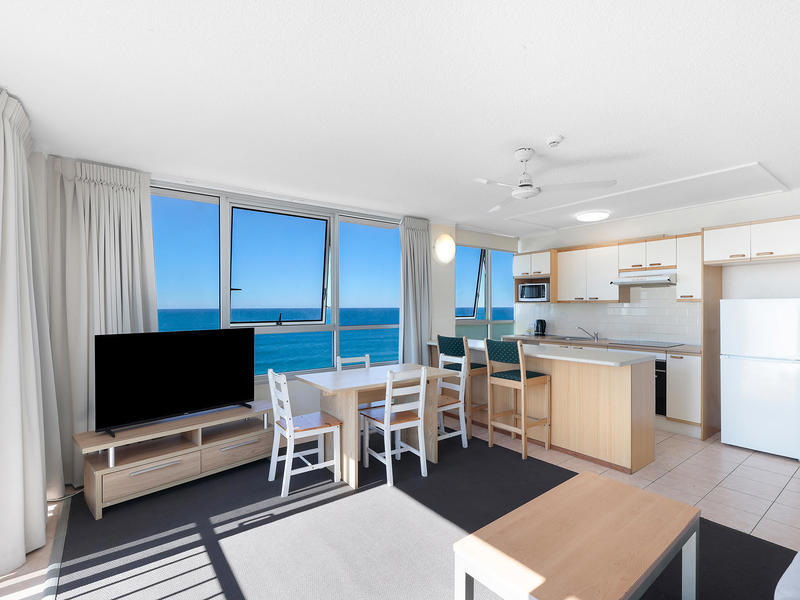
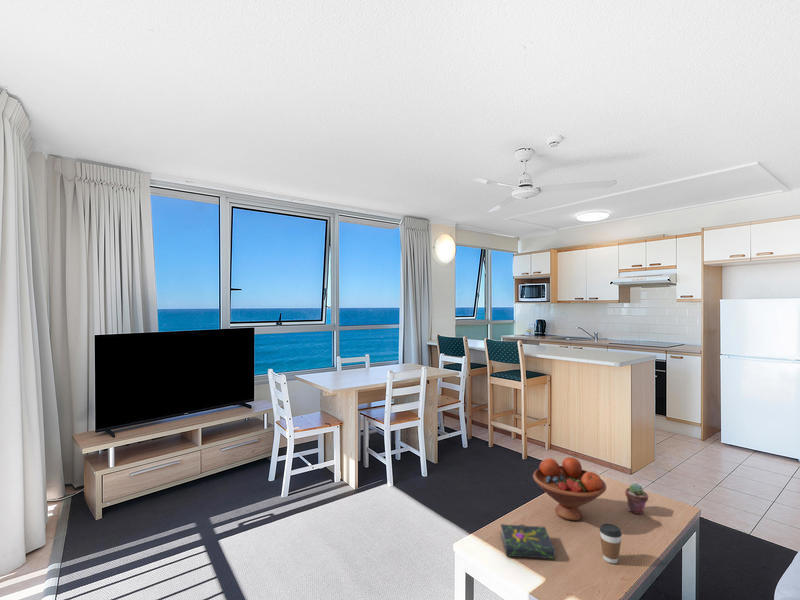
+ potted succulent (636, 497)
+ fruit bowl (568, 489)
+ coffee cup (610, 543)
+ book (526, 540)
